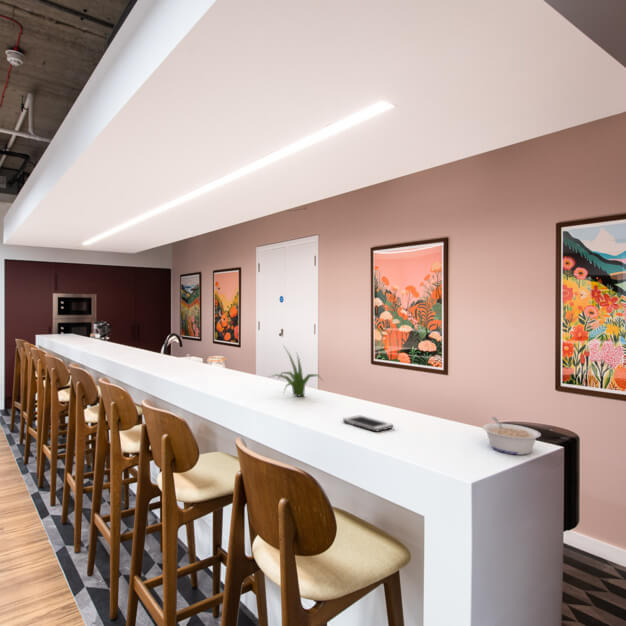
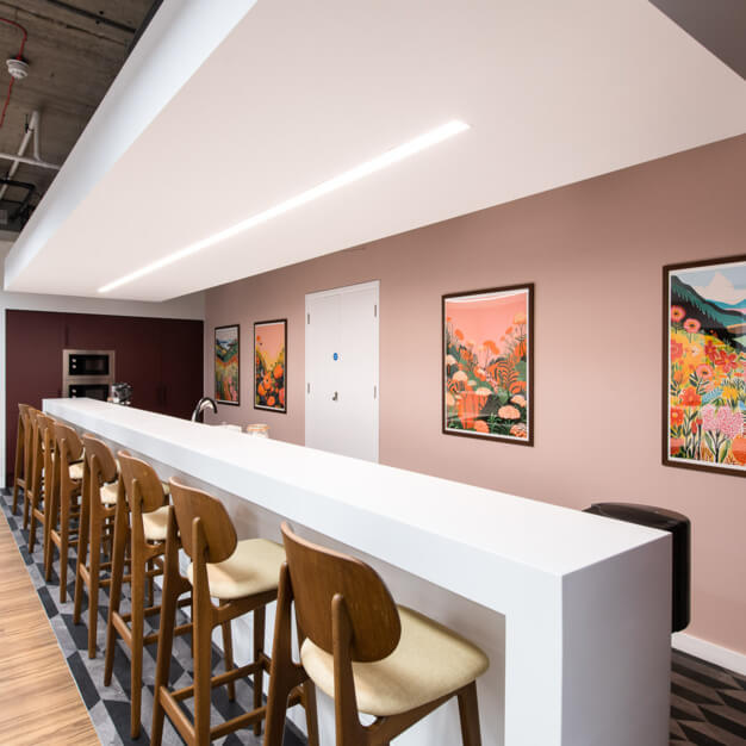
- legume (508, 437)
- plant (289, 372)
- cell phone (367, 423)
